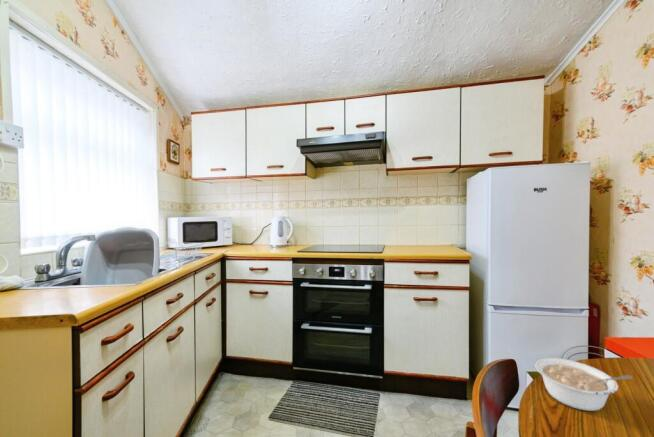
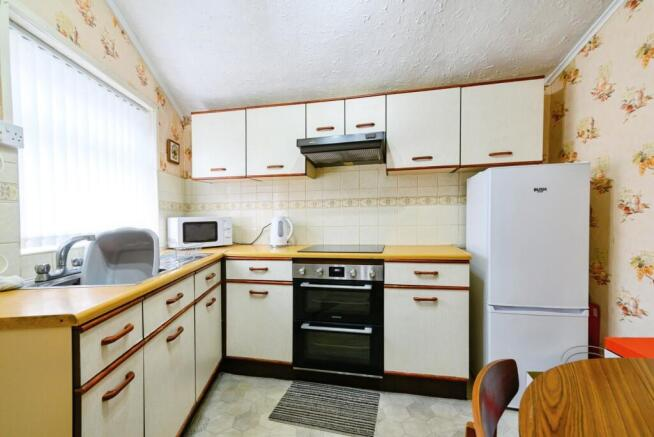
- legume (575, 382)
